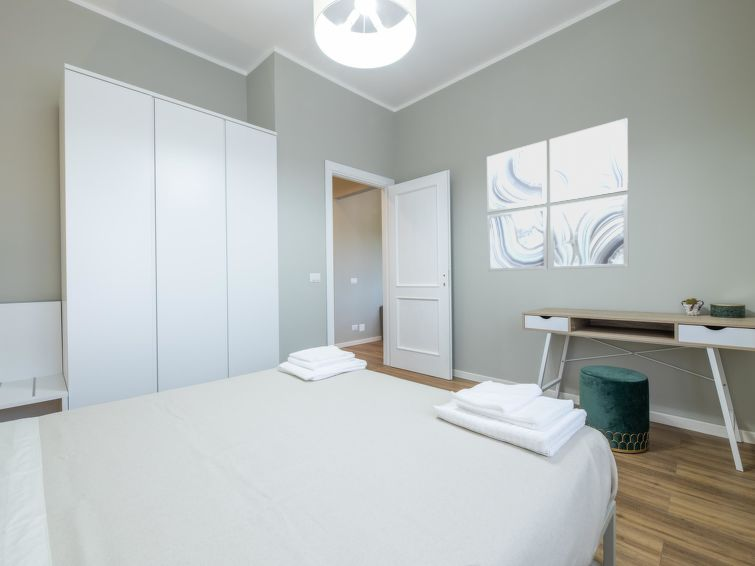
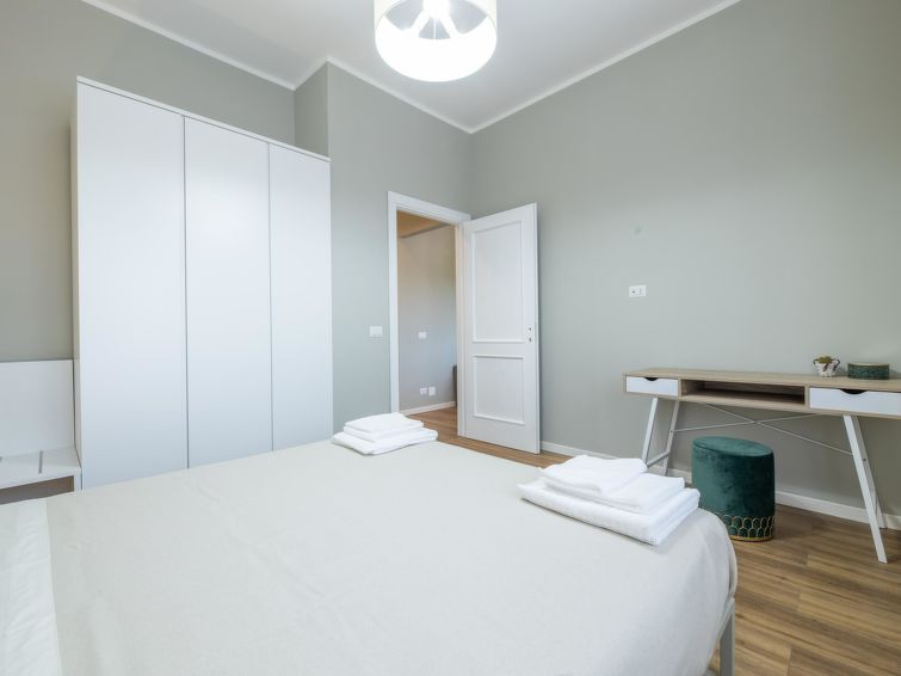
- wall art (550, 206)
